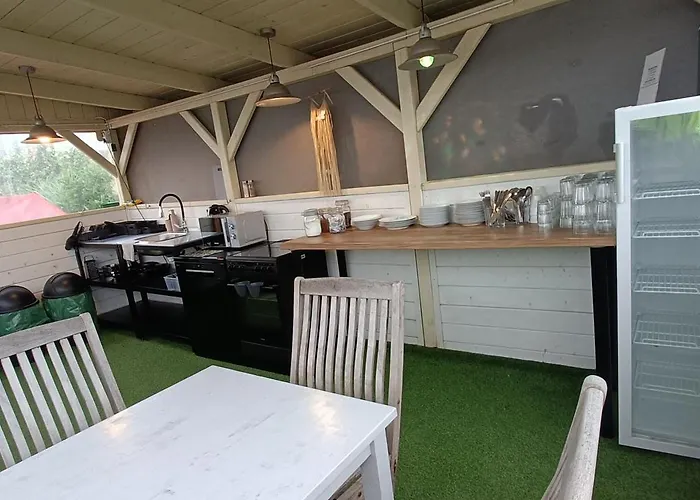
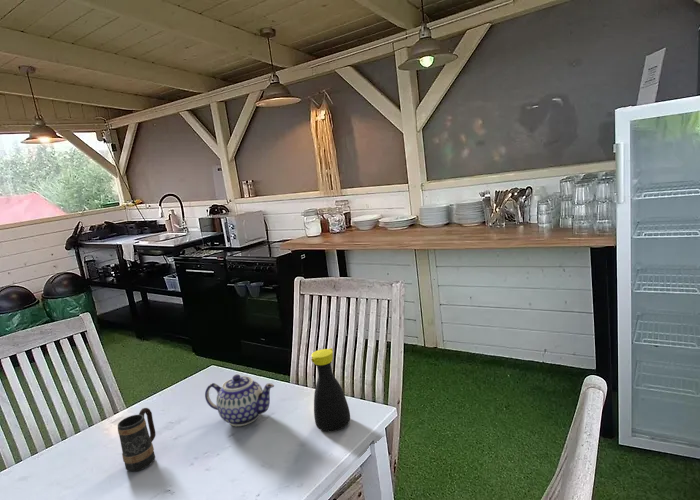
+ mug (140, 437)
+ bottle (327, 388)
+ teapot (240, 396)
